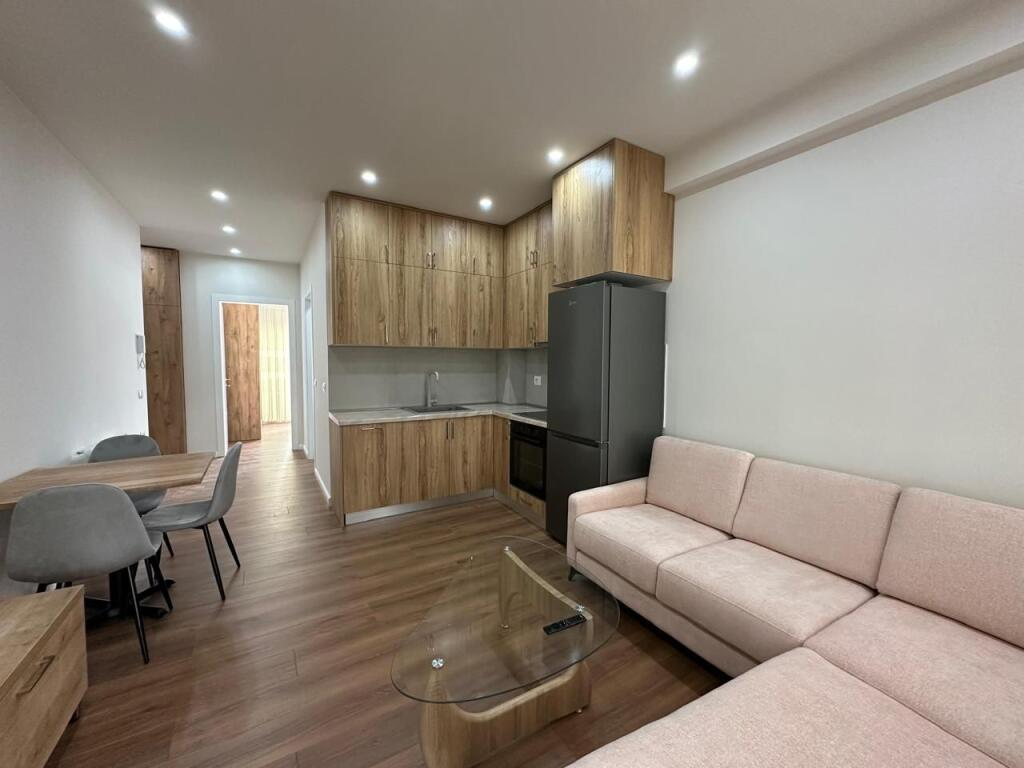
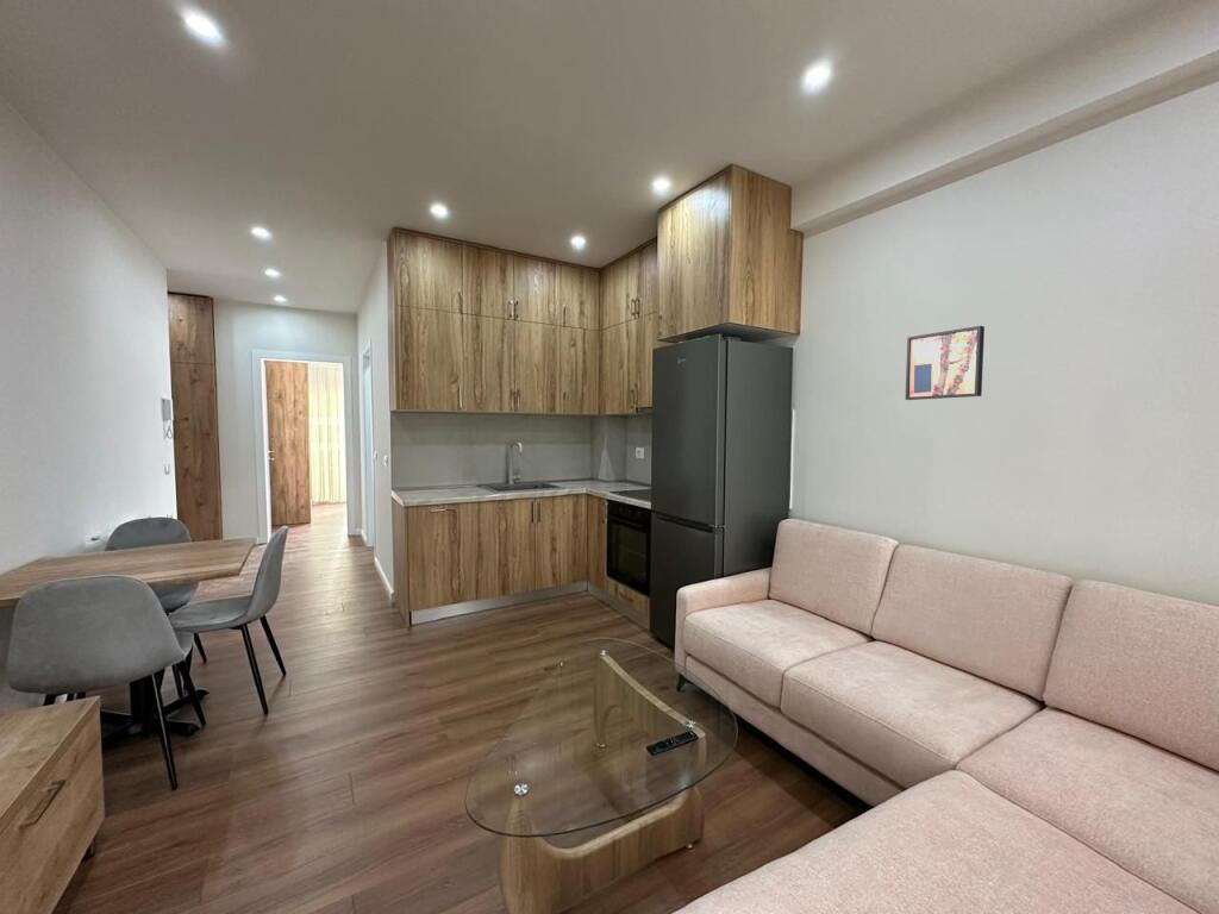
+ wall art (942, 364)
